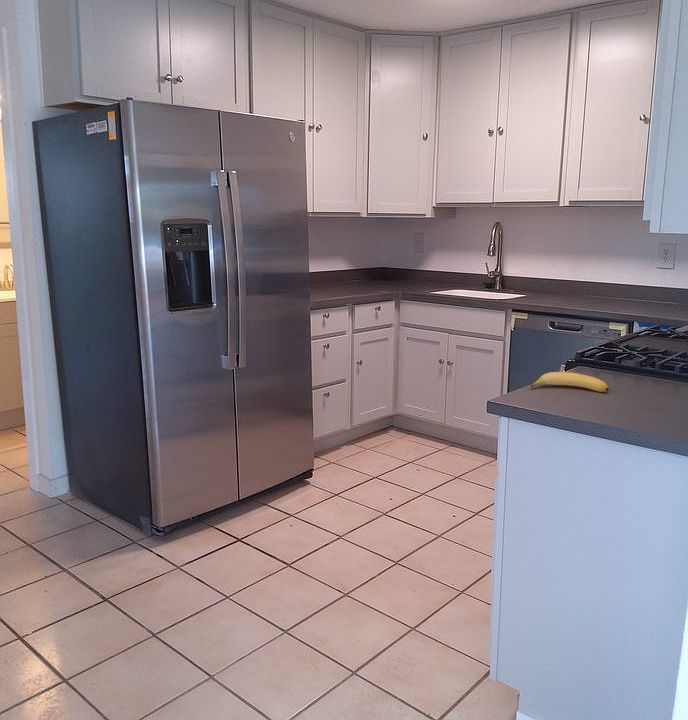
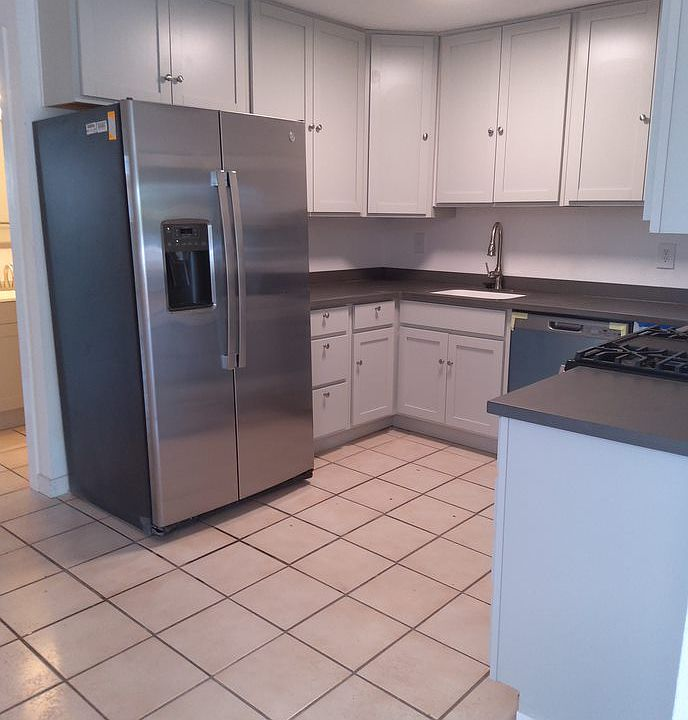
- banana (570, 381)
